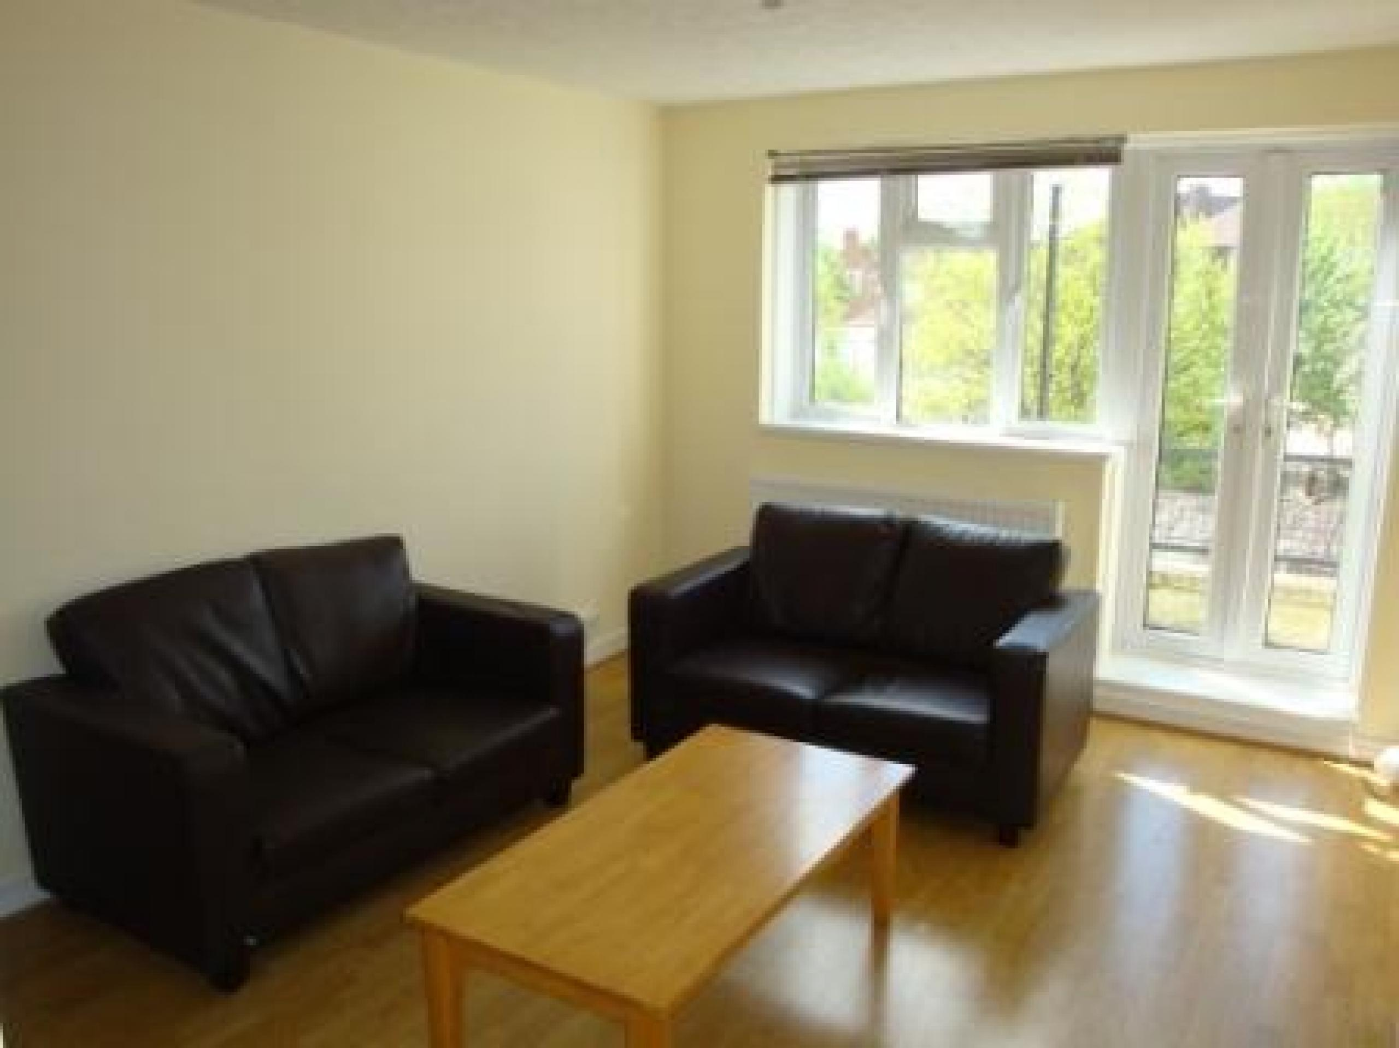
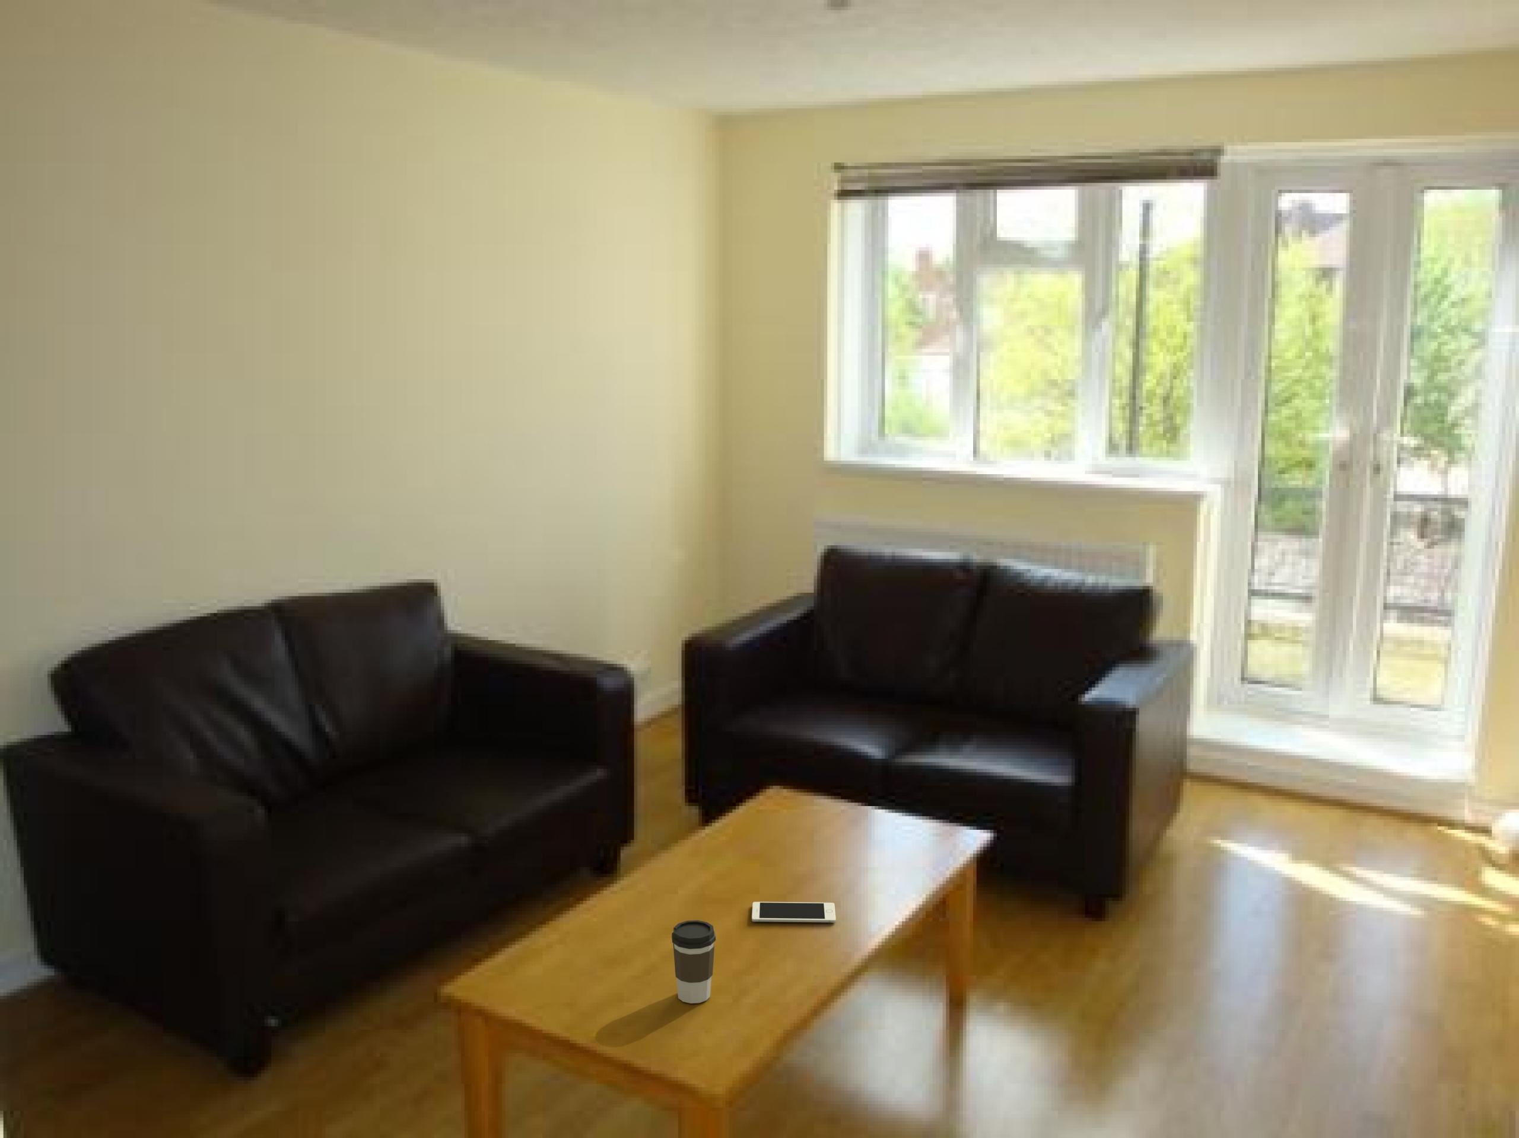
+ cell phone (793, 912)
+ coffee cup (694, 962)
